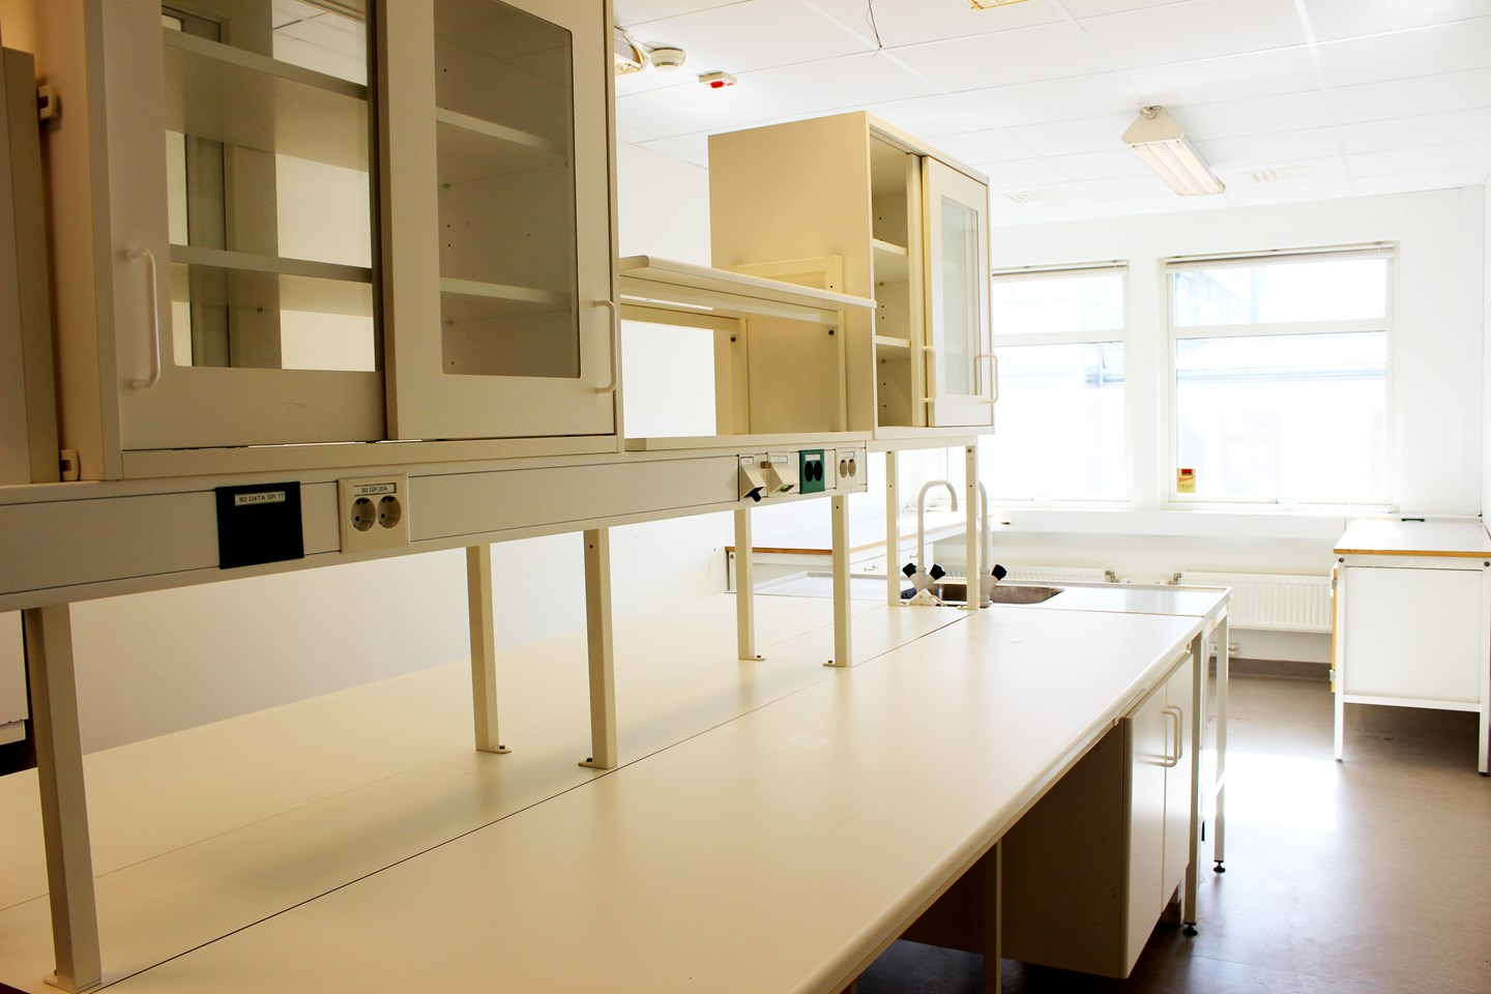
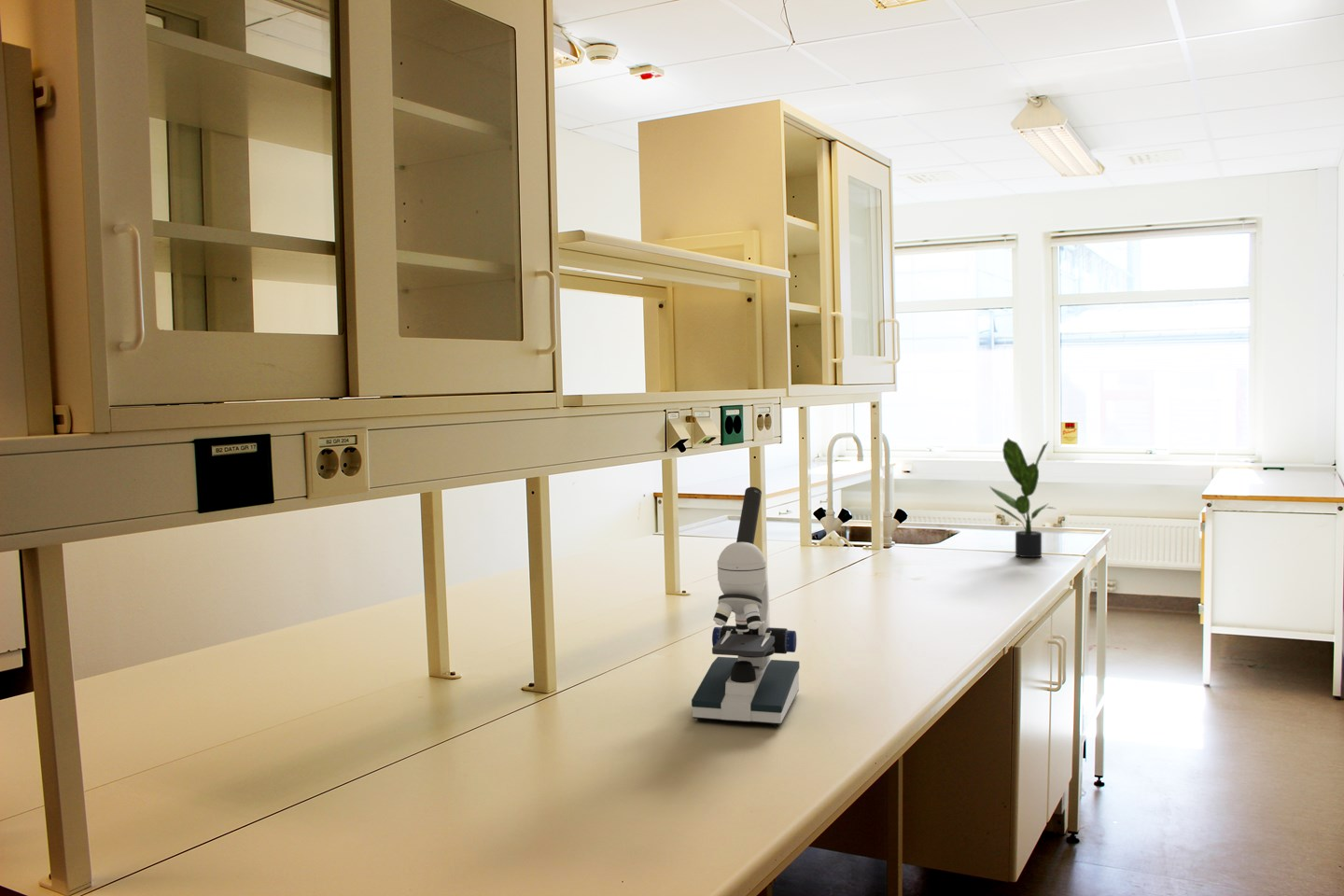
+ microscope (746, 599)
+ potted plant (1019, 497)
